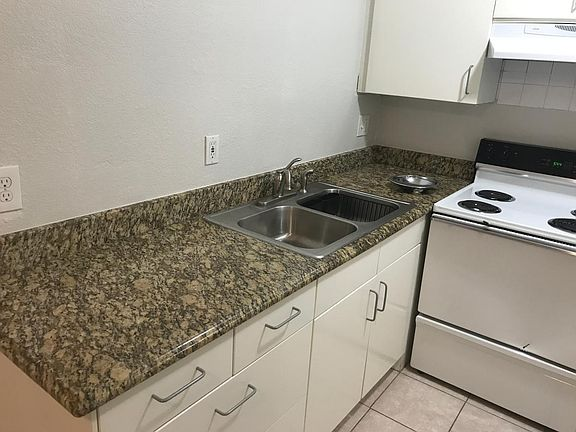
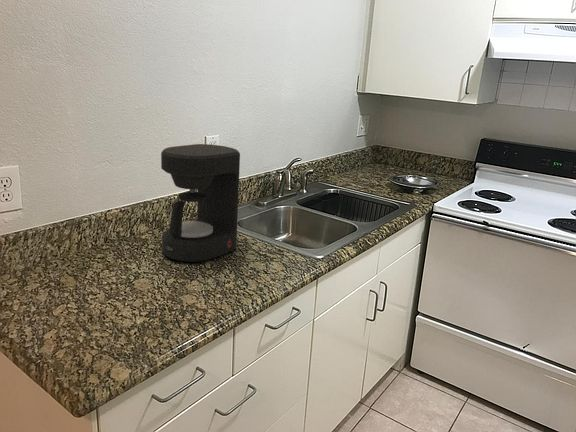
+ coffee maker (200, 201)
